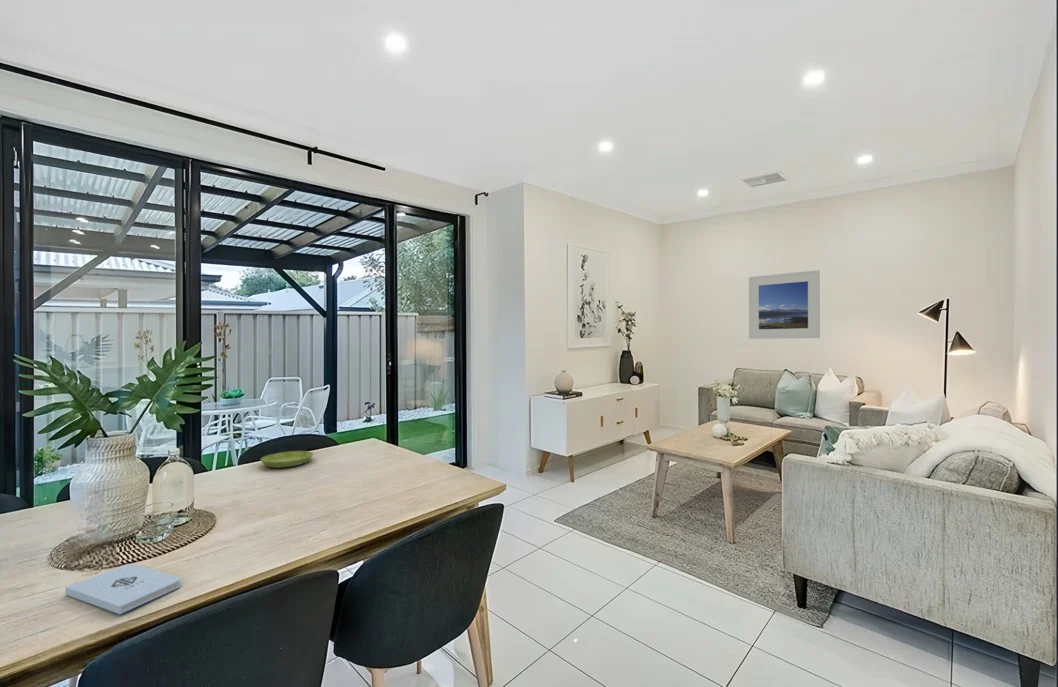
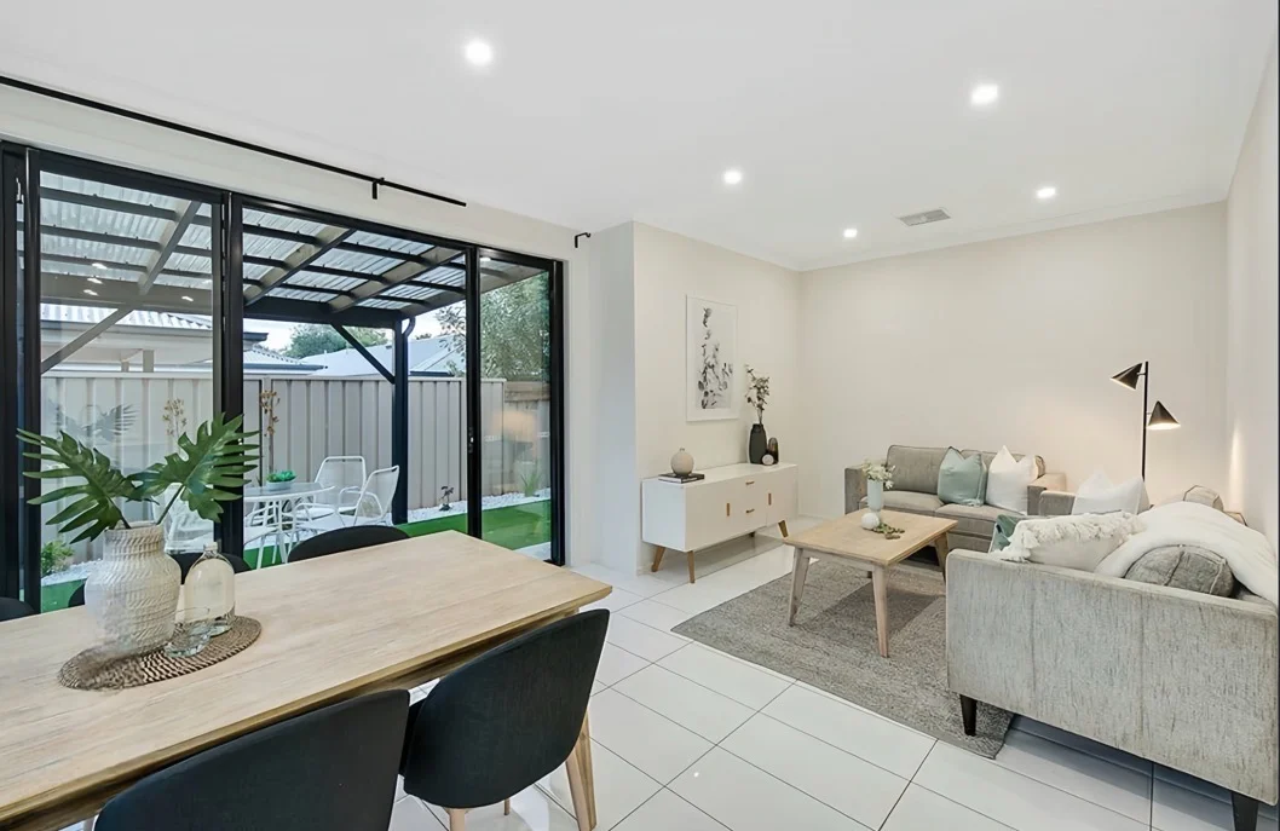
- saucer (287, 459)
- notepad (125, 586)
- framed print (782, 306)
